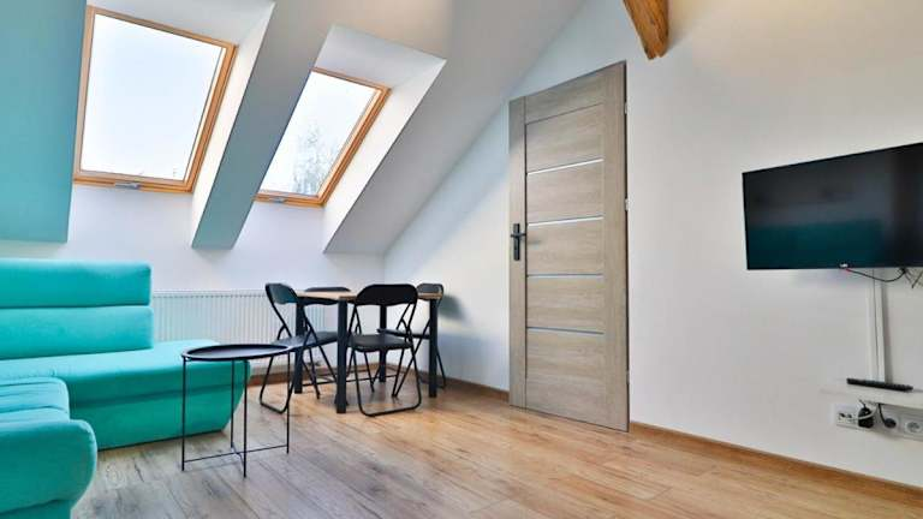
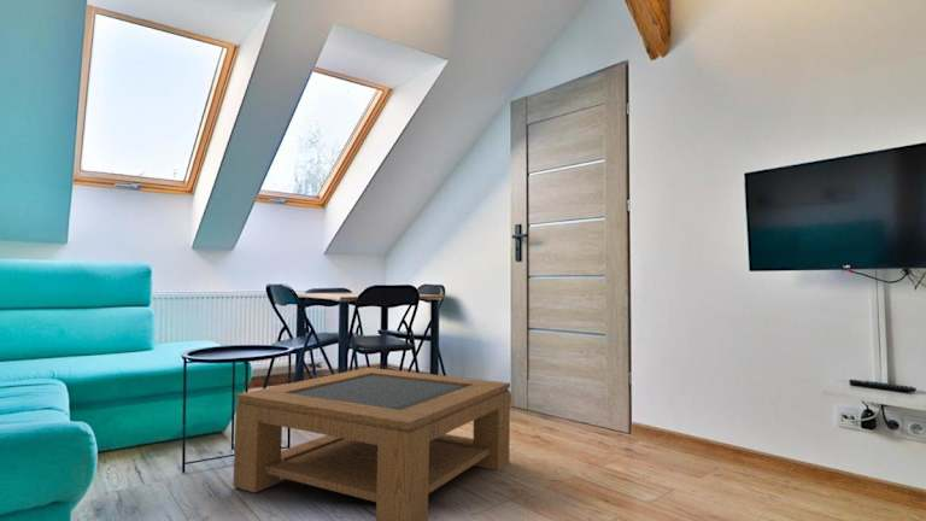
+ coffee table (382, 431)
